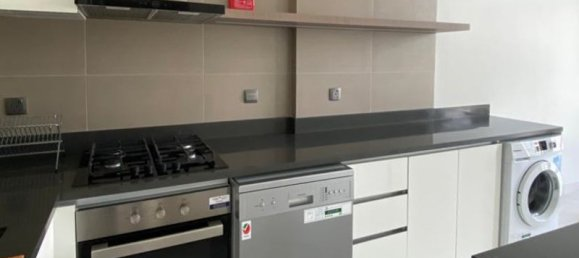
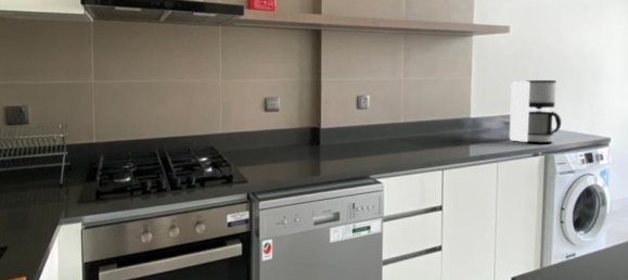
+ coffee maker (539, 111)
